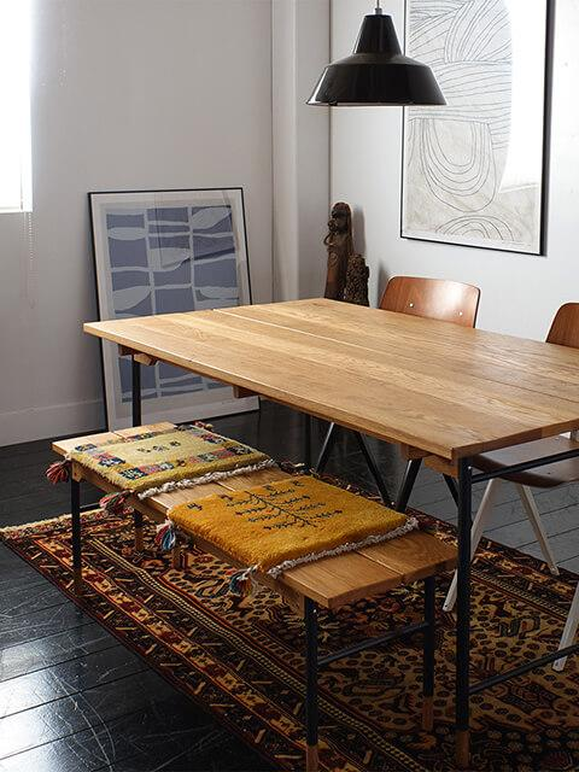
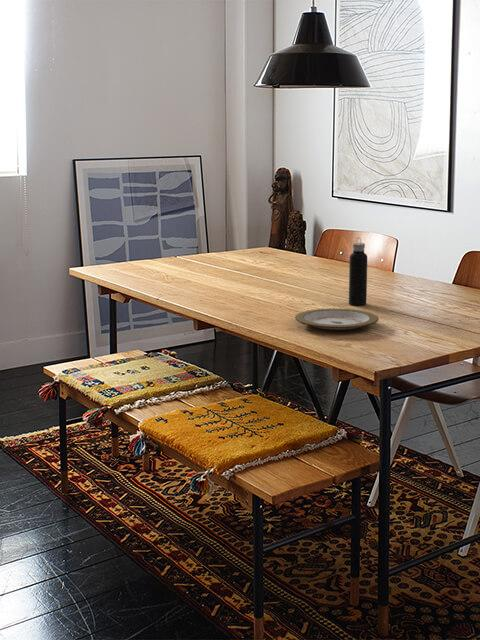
+ plate (336, 320)
+ water bottle (358, 270)
